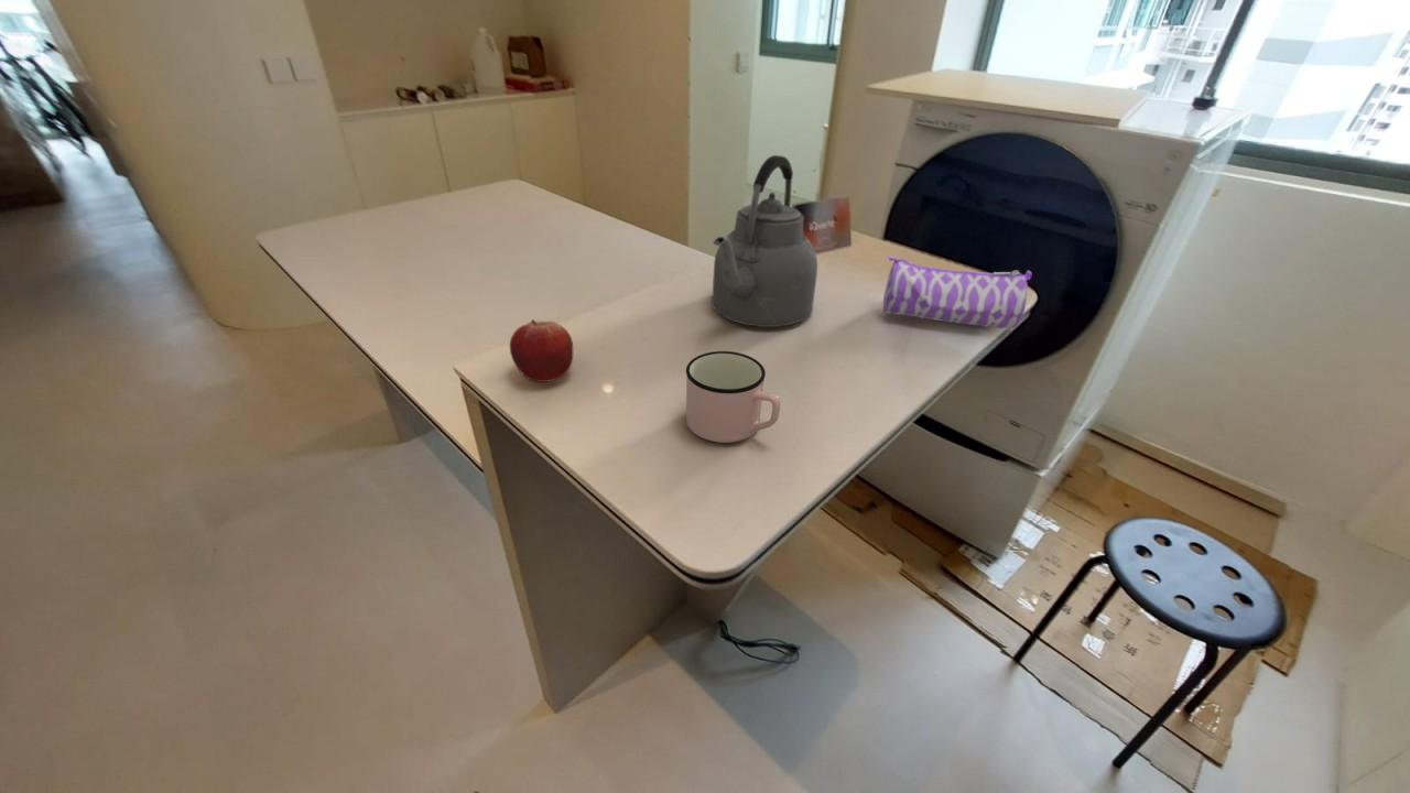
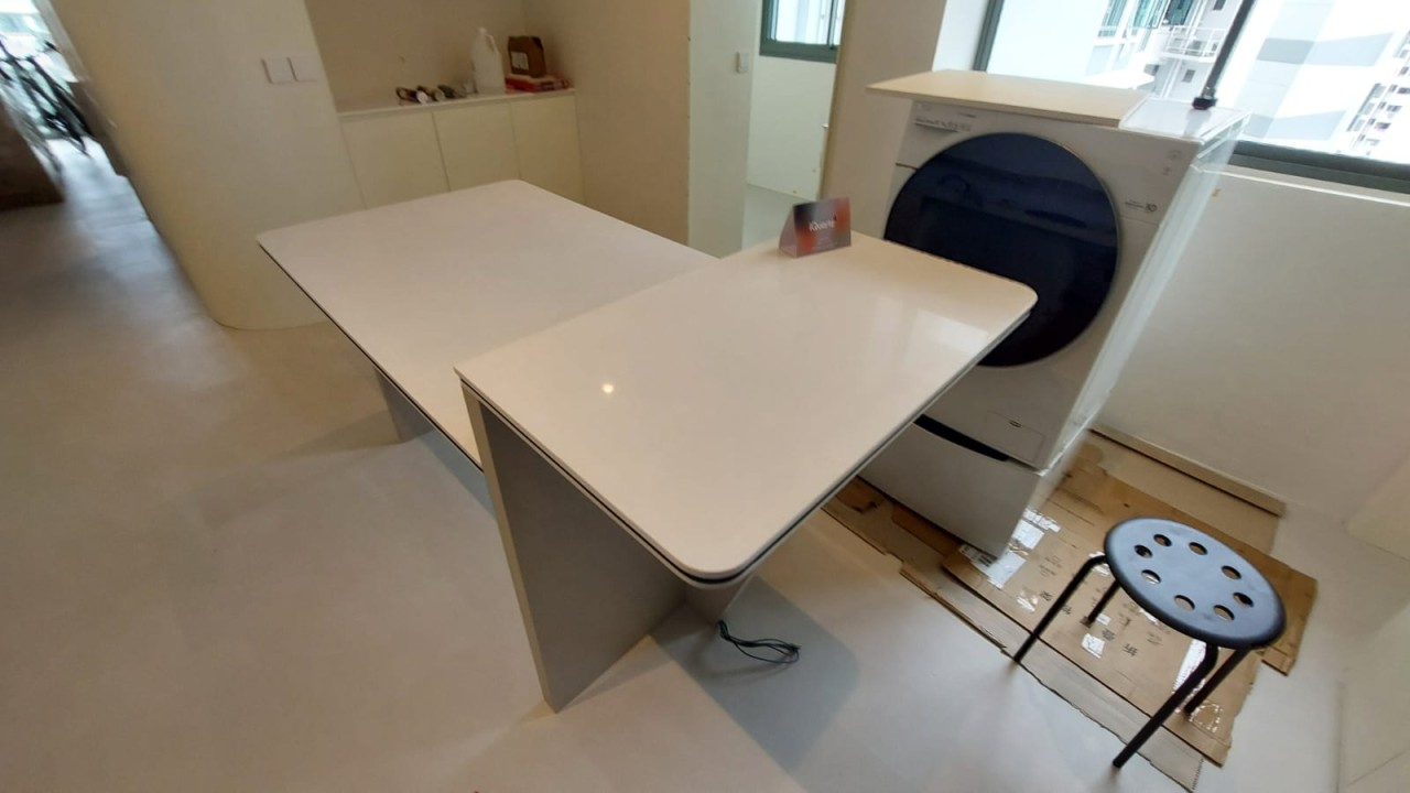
- pencil case (953, 292)
- mug (734, 401)
- kettle (756, 243)
- fruit (542, 349)
